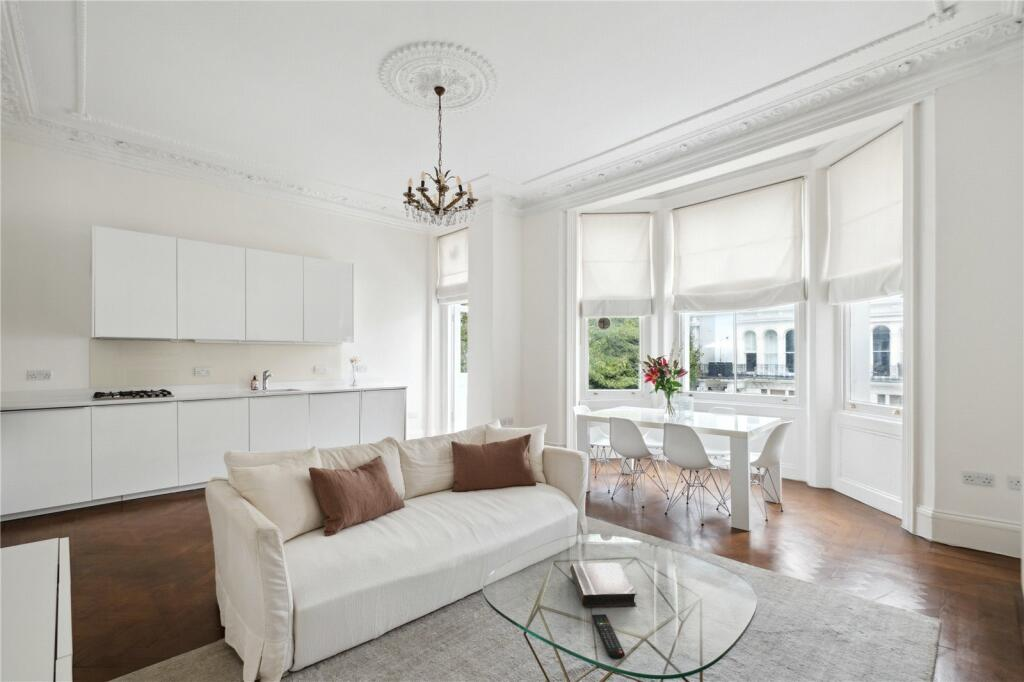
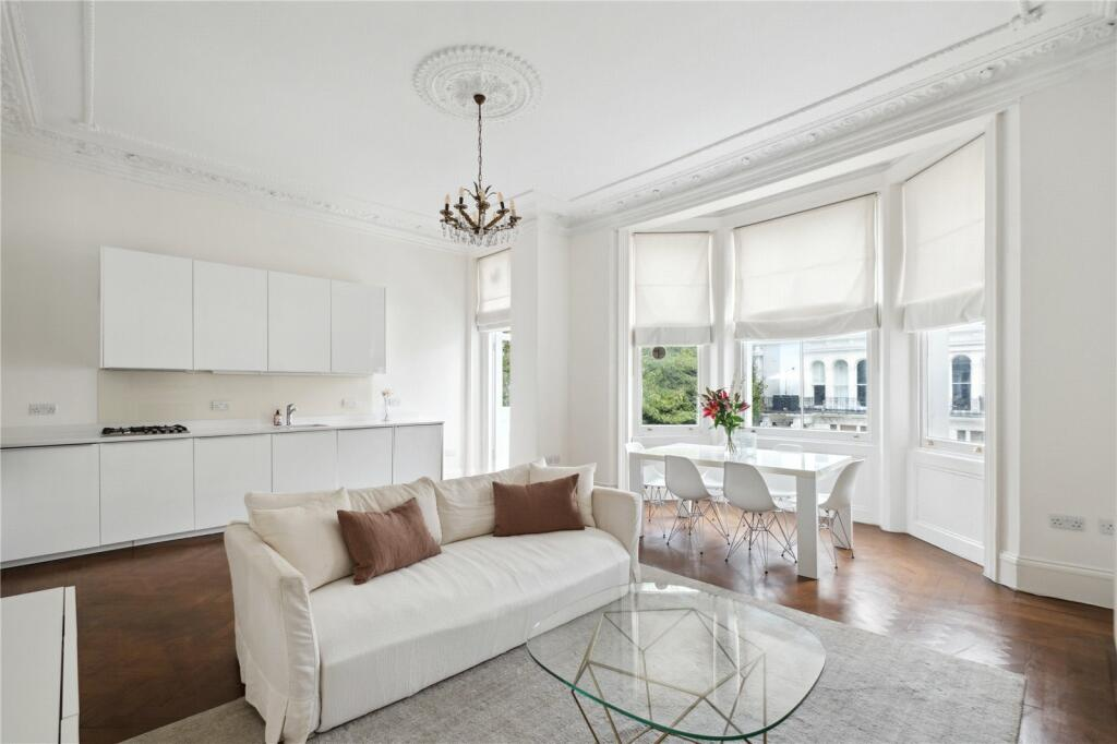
- book (601, 583)
- remote control (607, 635)
